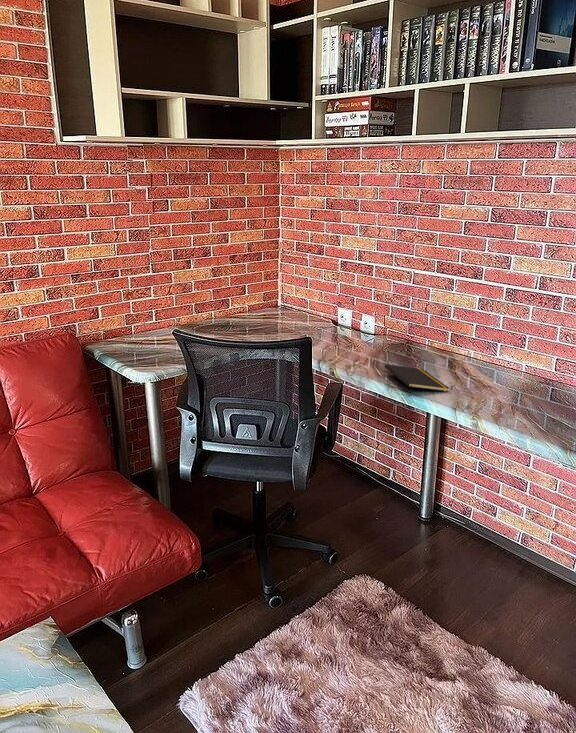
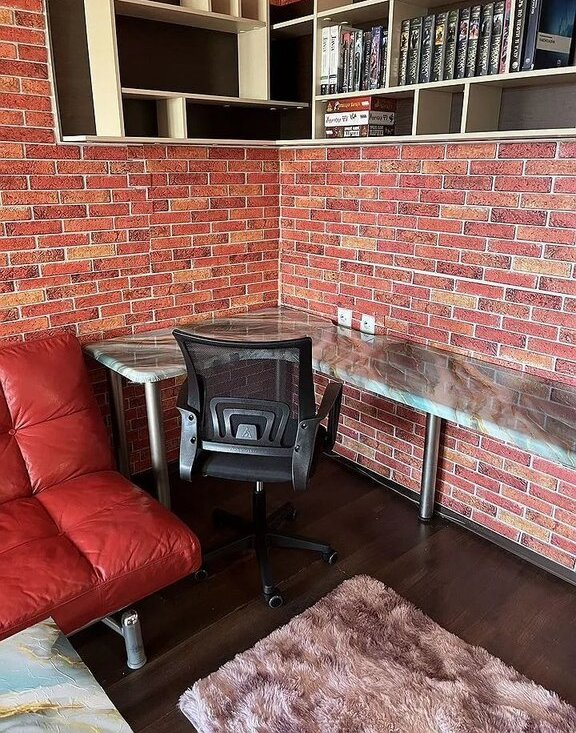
- notepad (415, 377)
